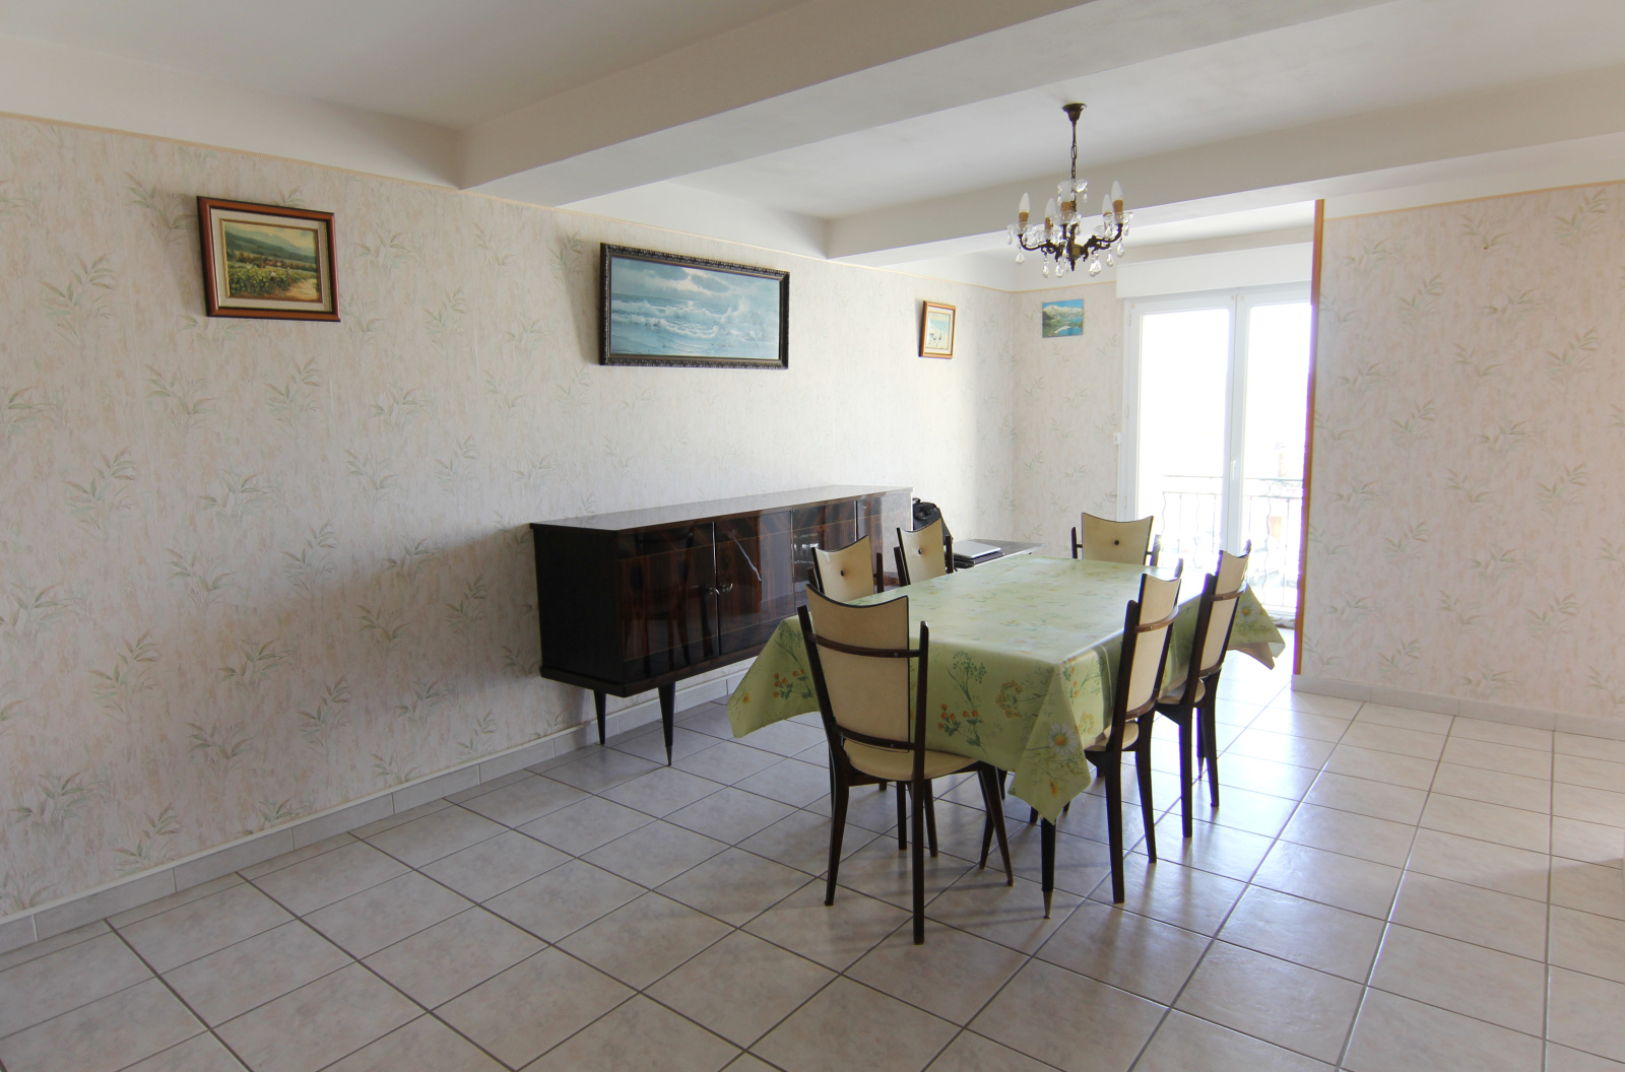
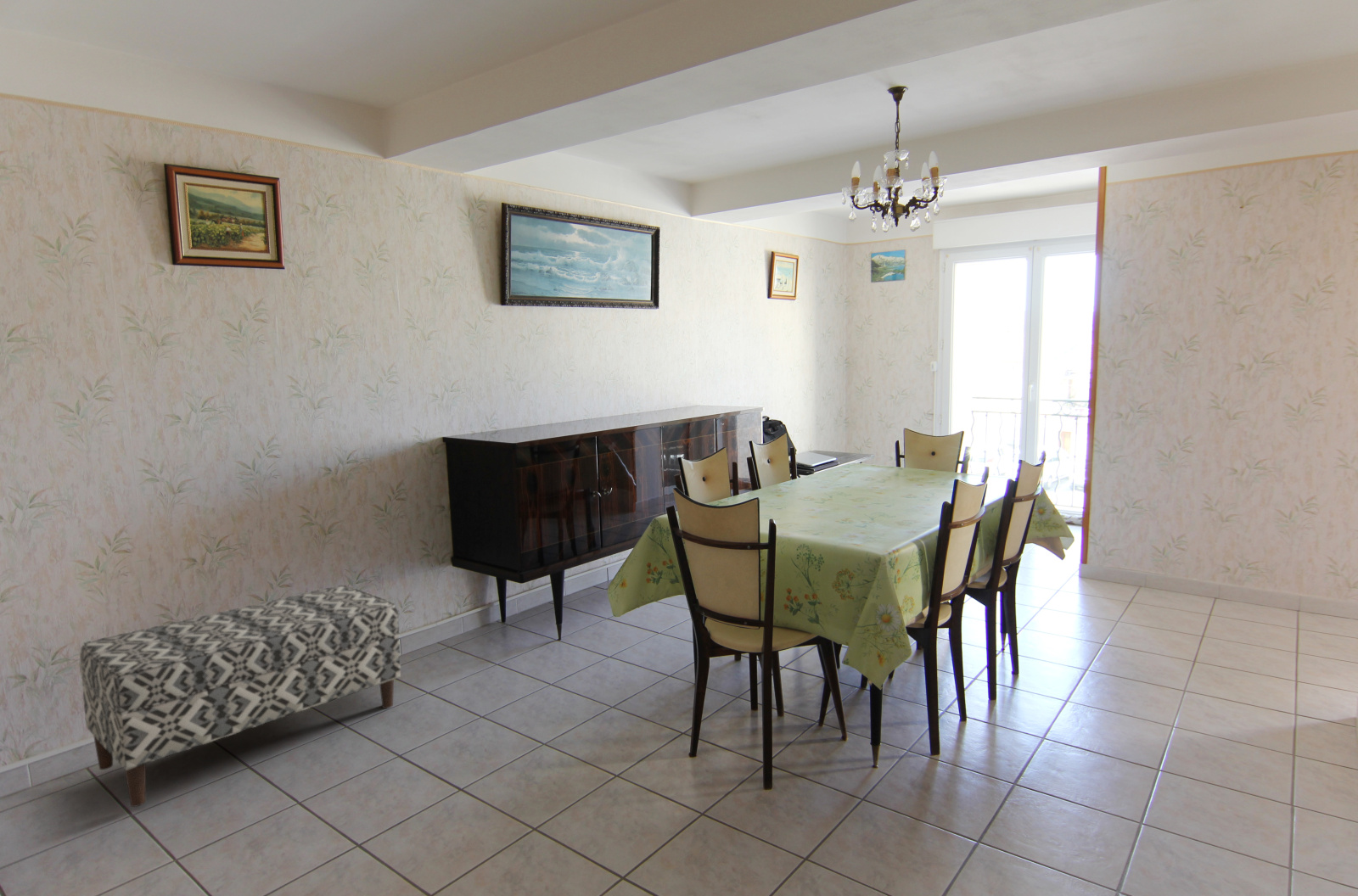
+ bench (254, 679)
